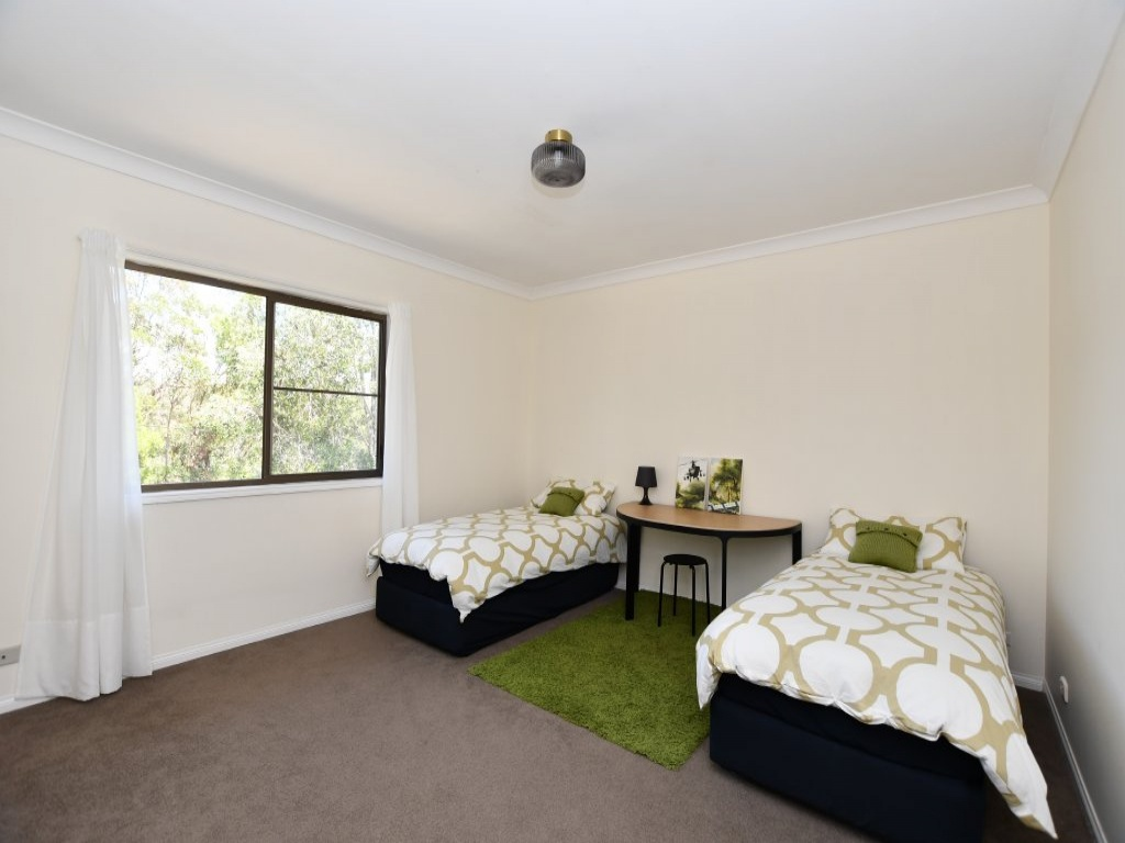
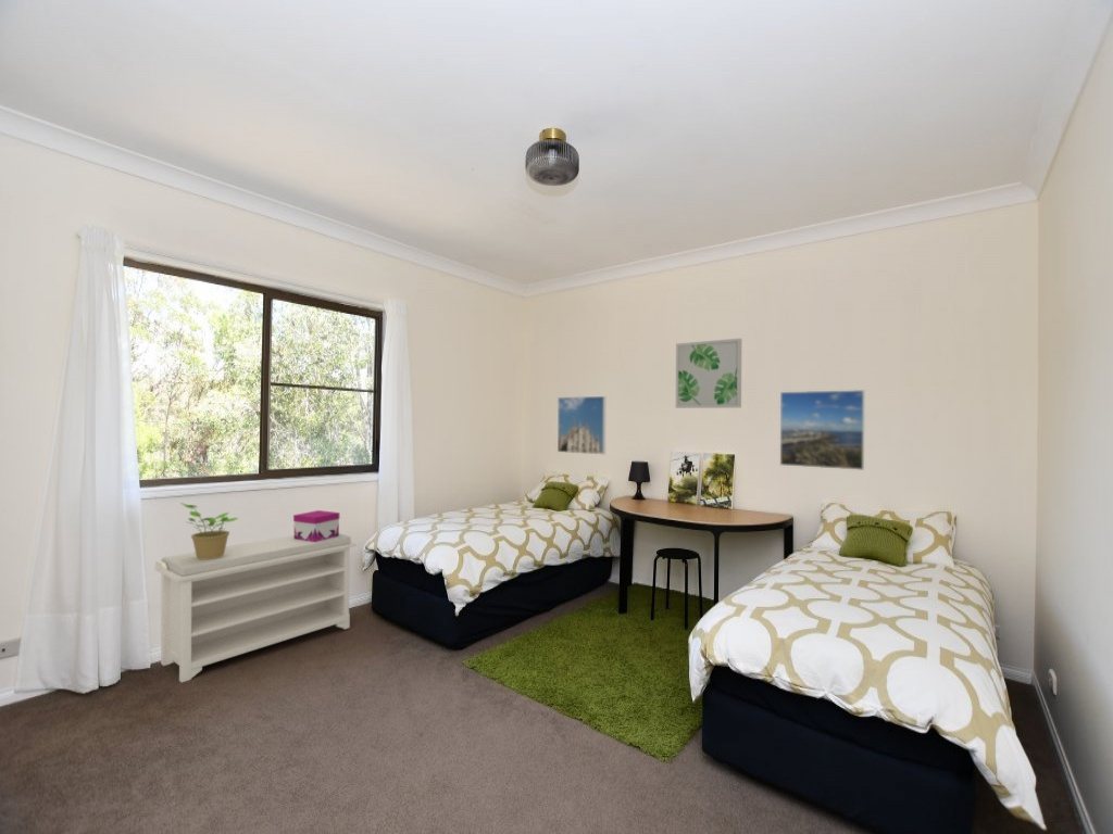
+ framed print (580, 425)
+ potted plant (210, 528)
+ bench (263, 594)
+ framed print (820, 429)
+ decorative box (316, 525)
+ wall art (706, 375)
